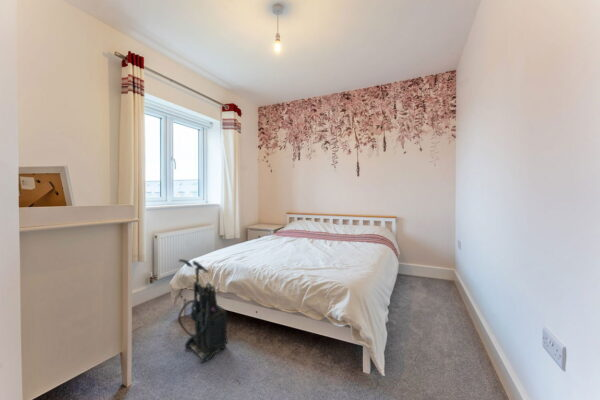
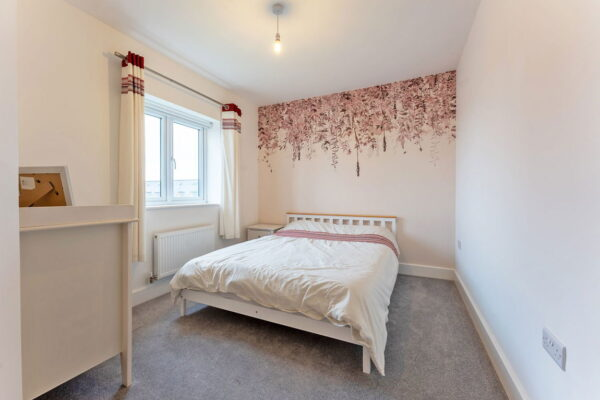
- vacuum cleaner (203, 303)
